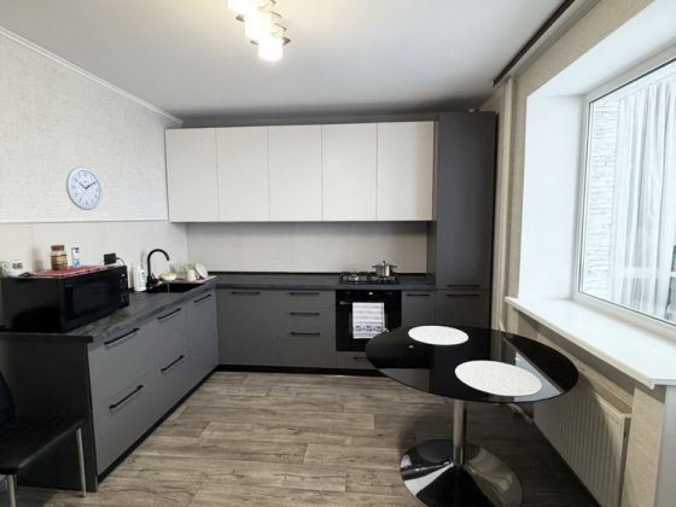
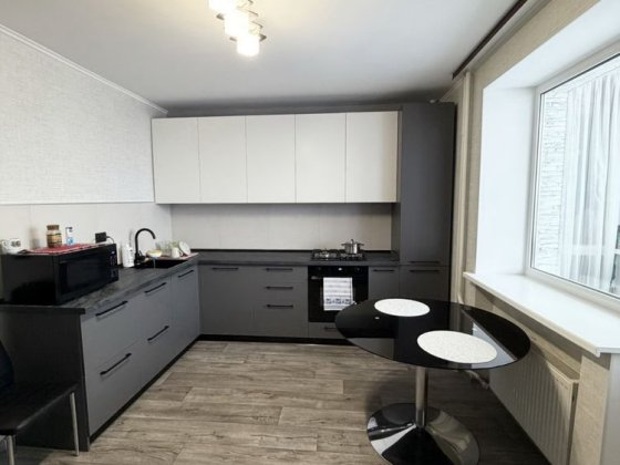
- wall clock (86, 188)
